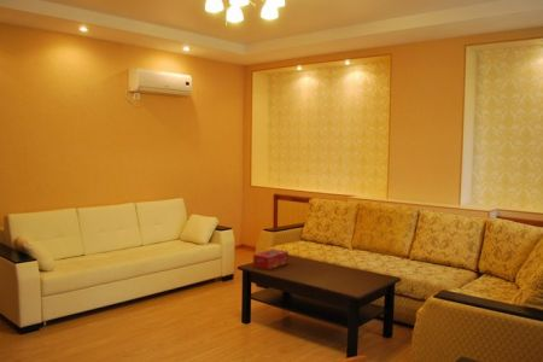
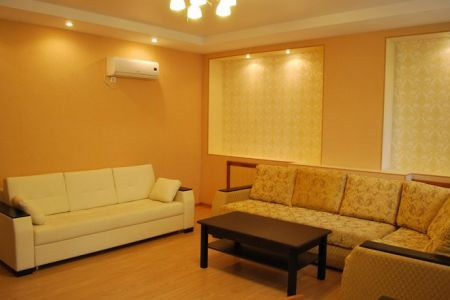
- tissue box (270, 258)
